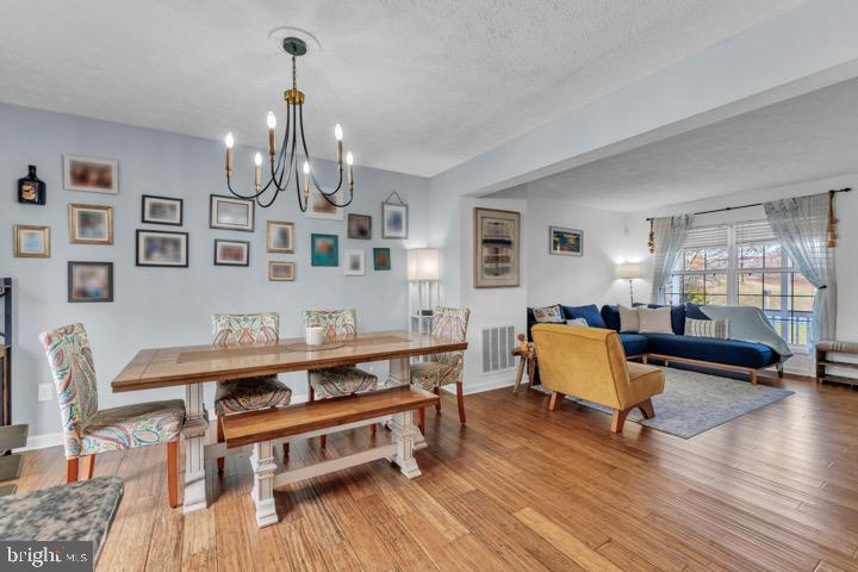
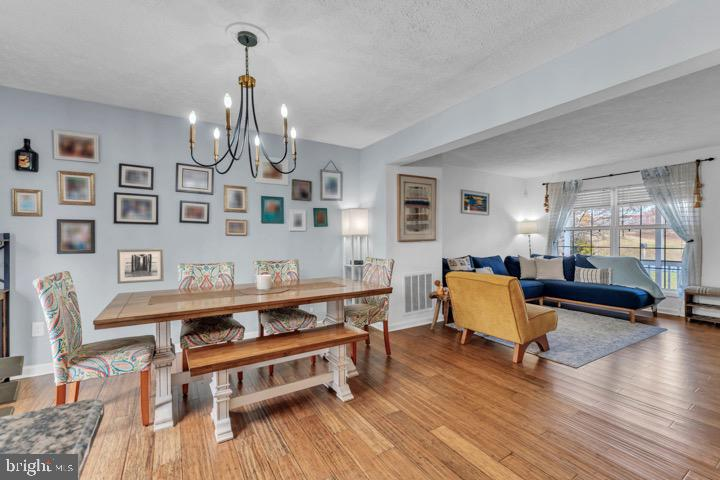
+ wall art (141, 265)
